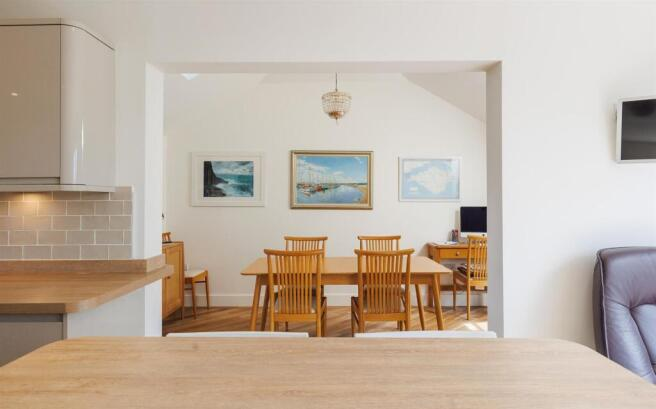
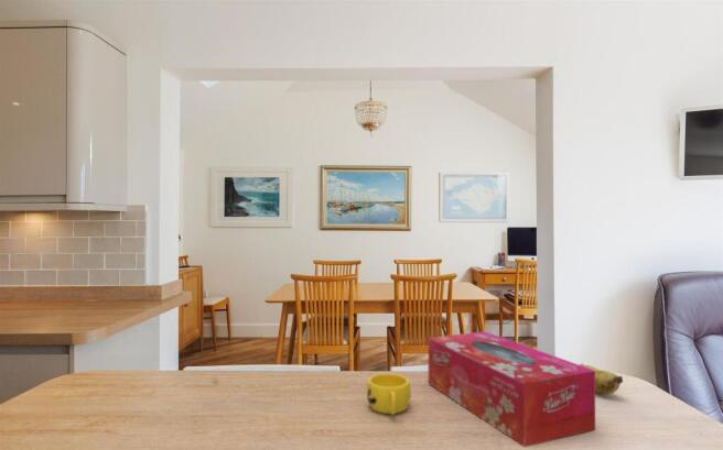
+ banana (595, 378)
+ cup (389, 395)
+ tissue box (500, 377)
